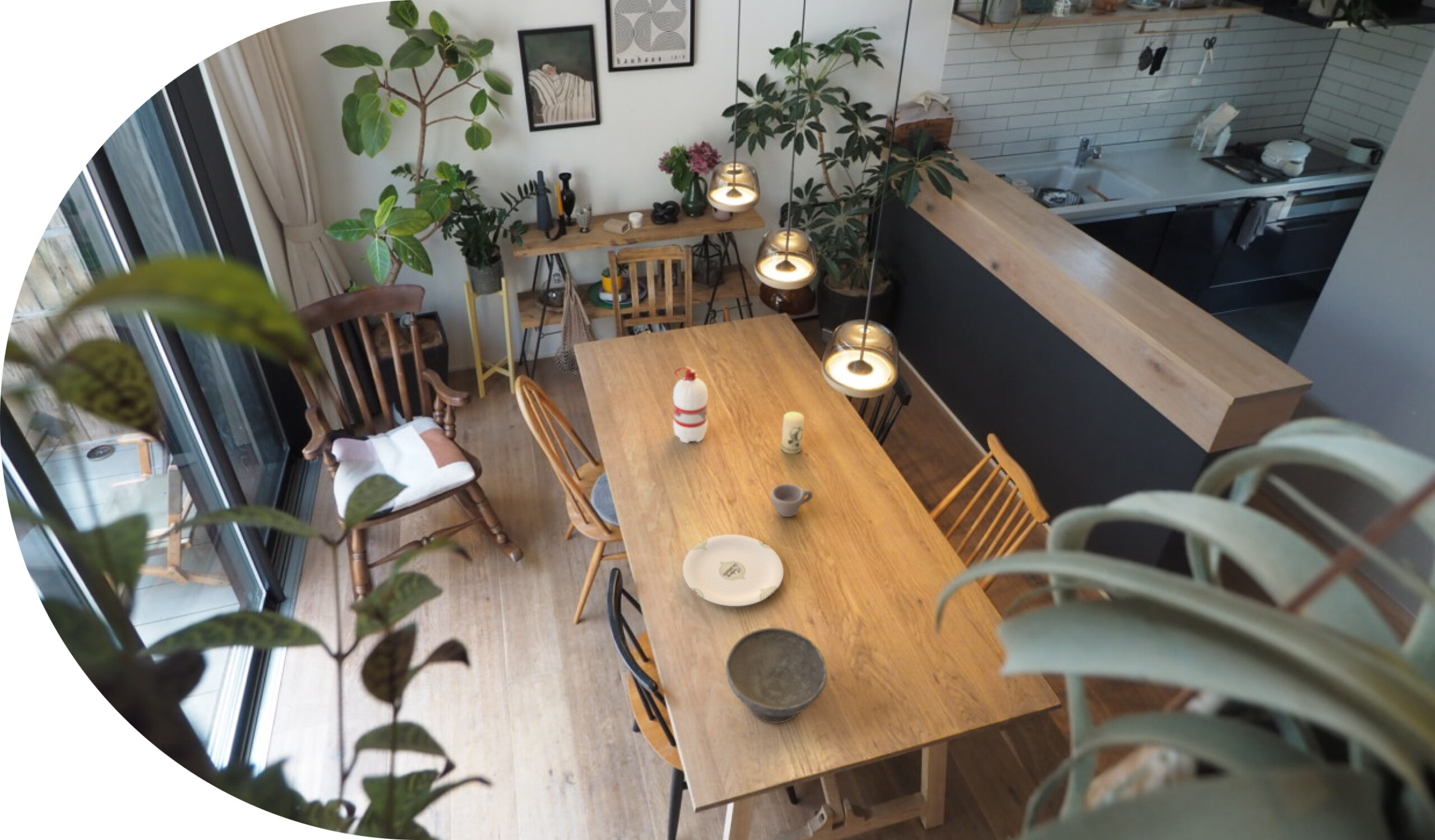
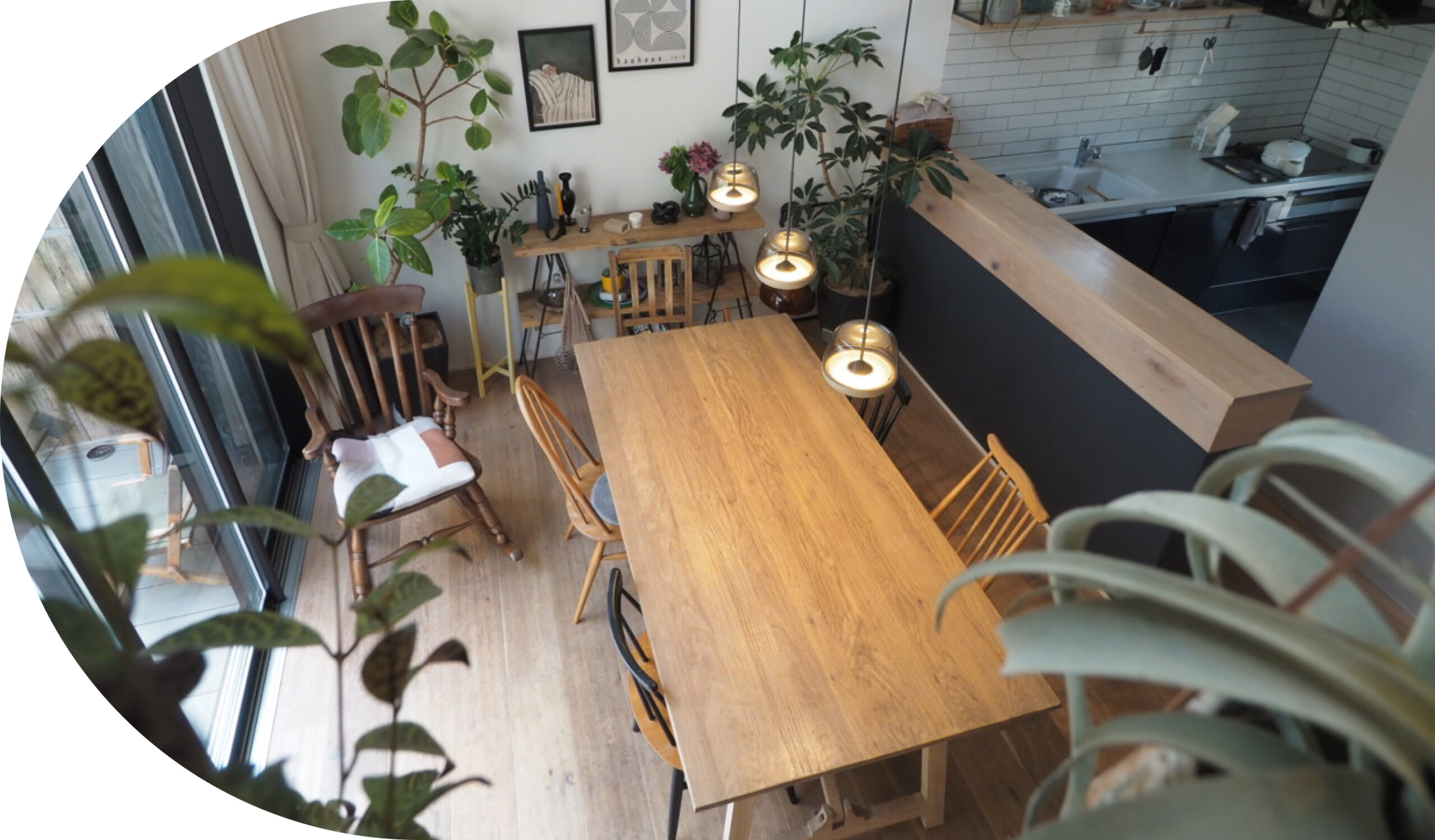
- bowl (775, 683)
- cup (791, 501)
- plate (733, 571)
- candle (792, 433)
- water bottle (690, 404)
